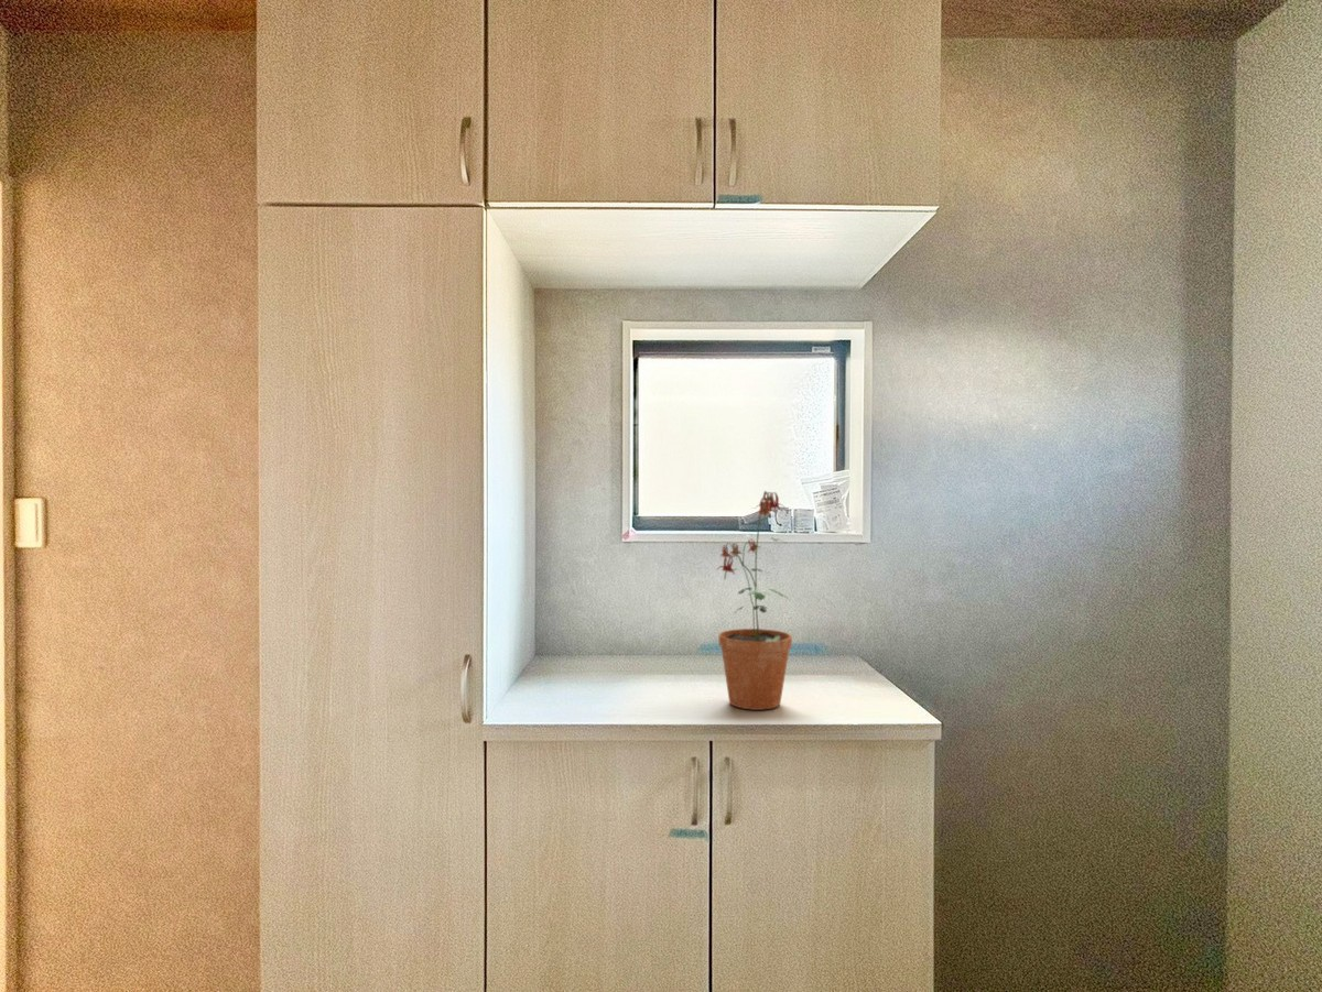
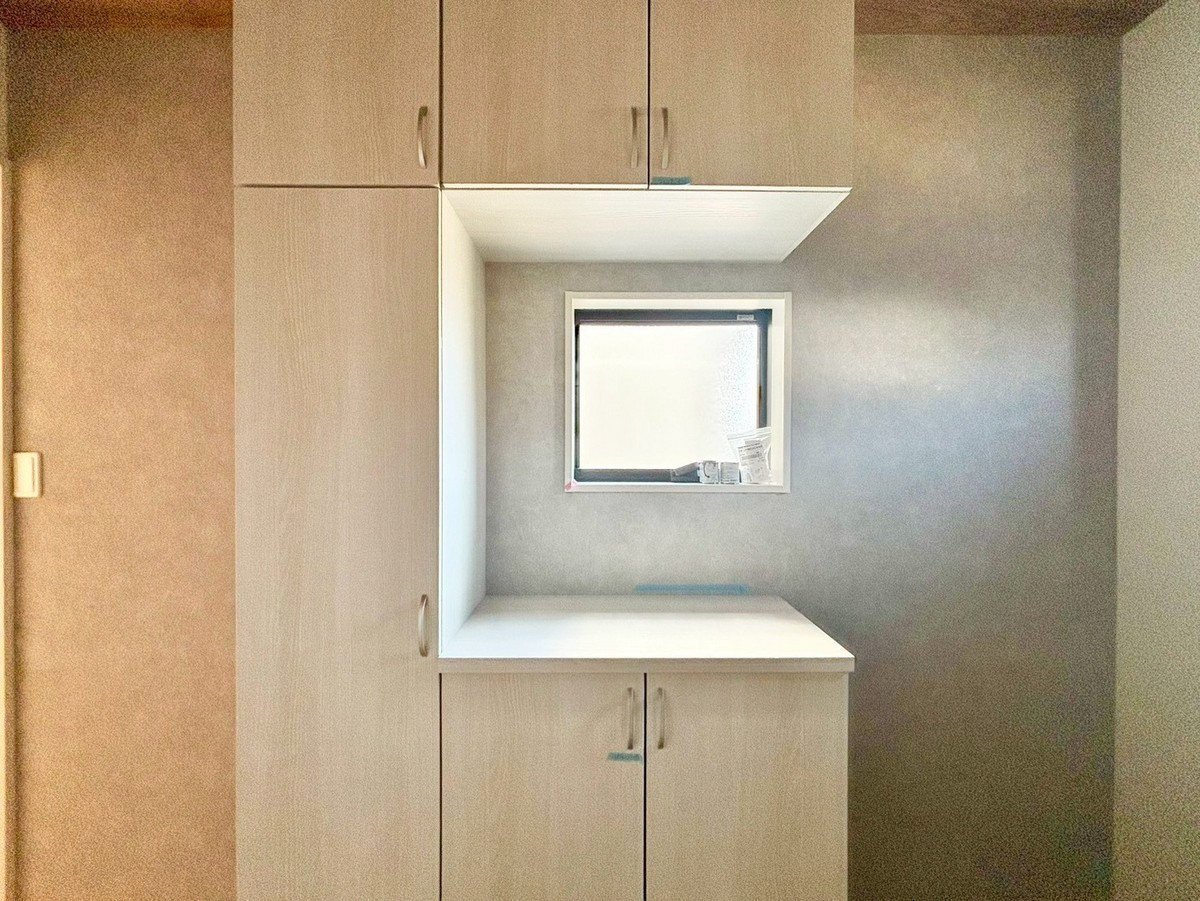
- potted plant (749, 595)
